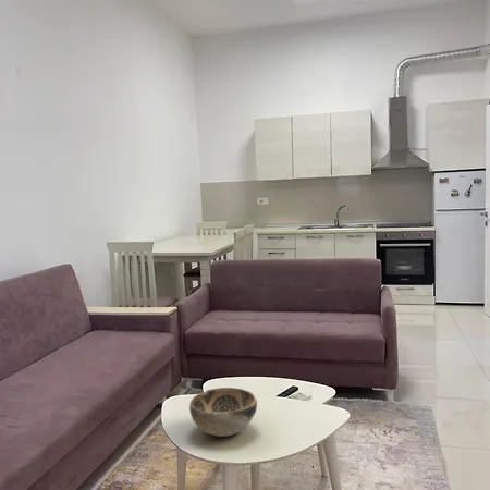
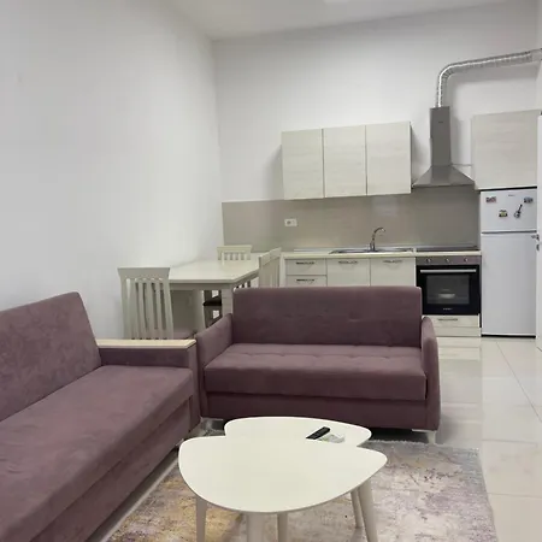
- decorative bowl (223, 415)
